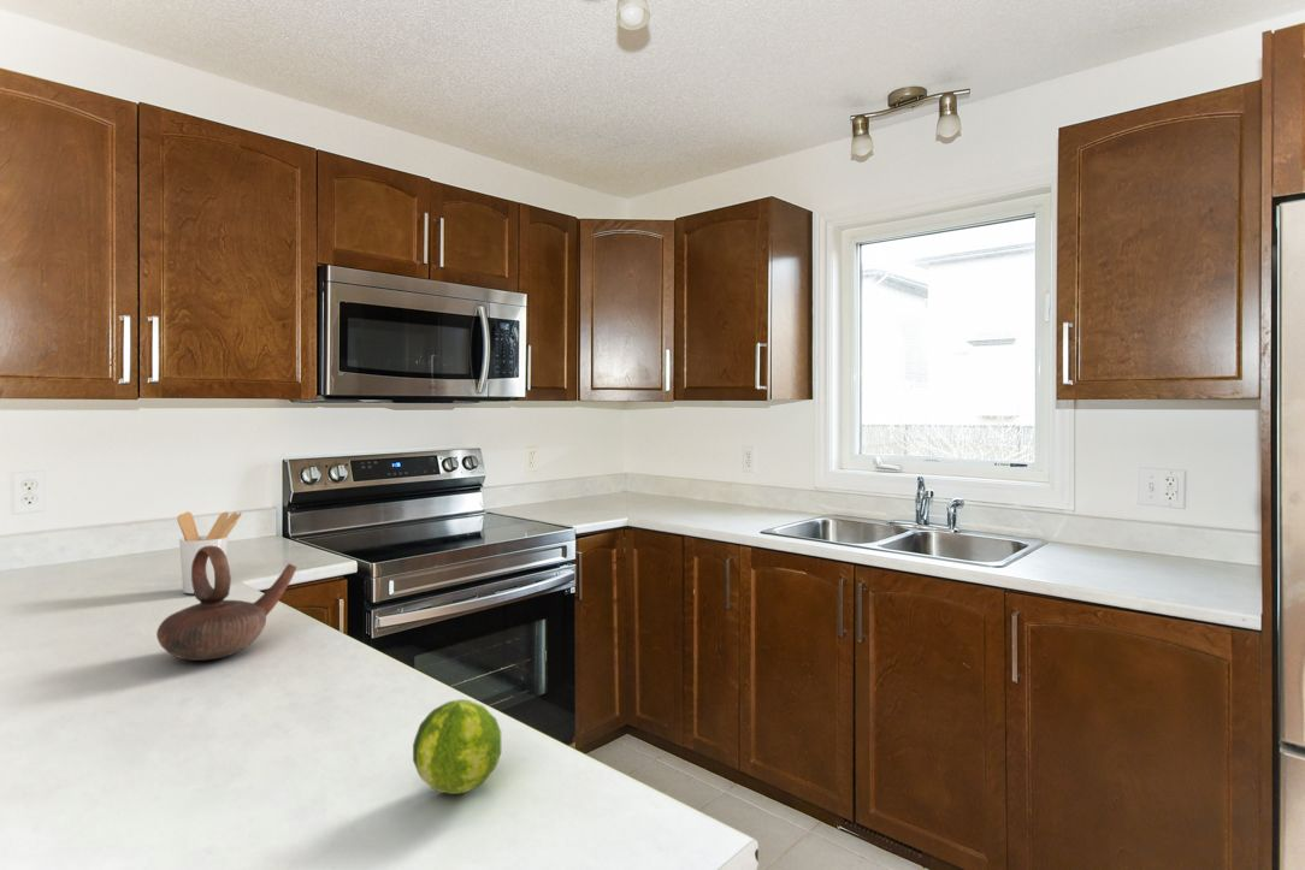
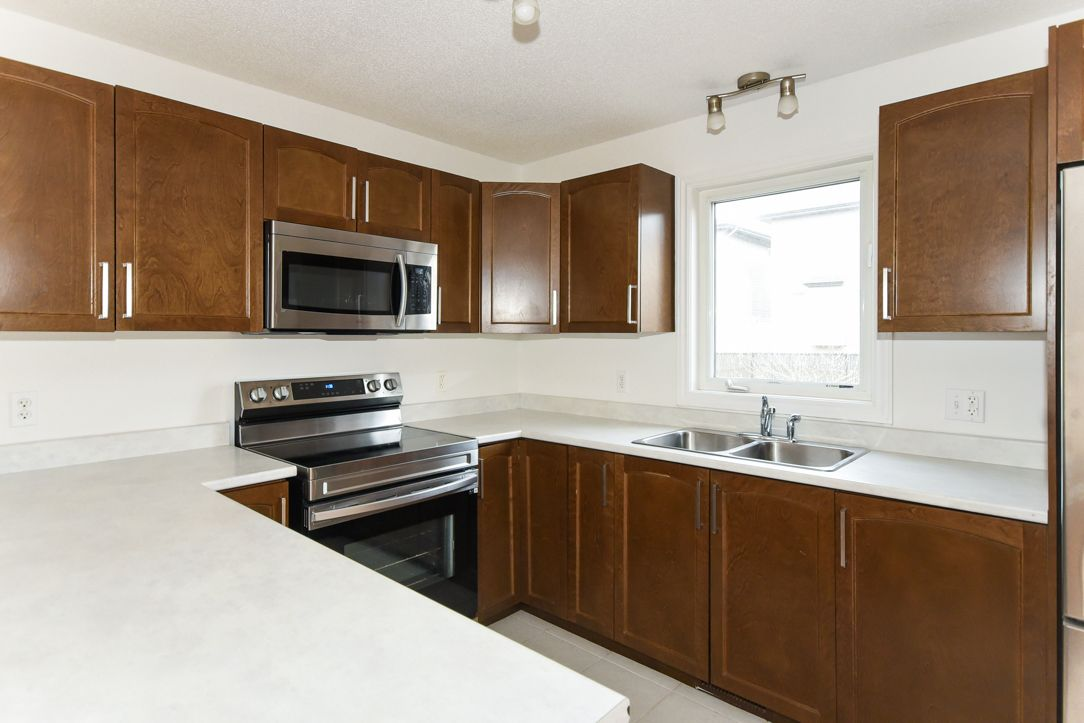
- fruit (457, 745)
- teapot (228, 594)
- utensil holder (213, 545)
